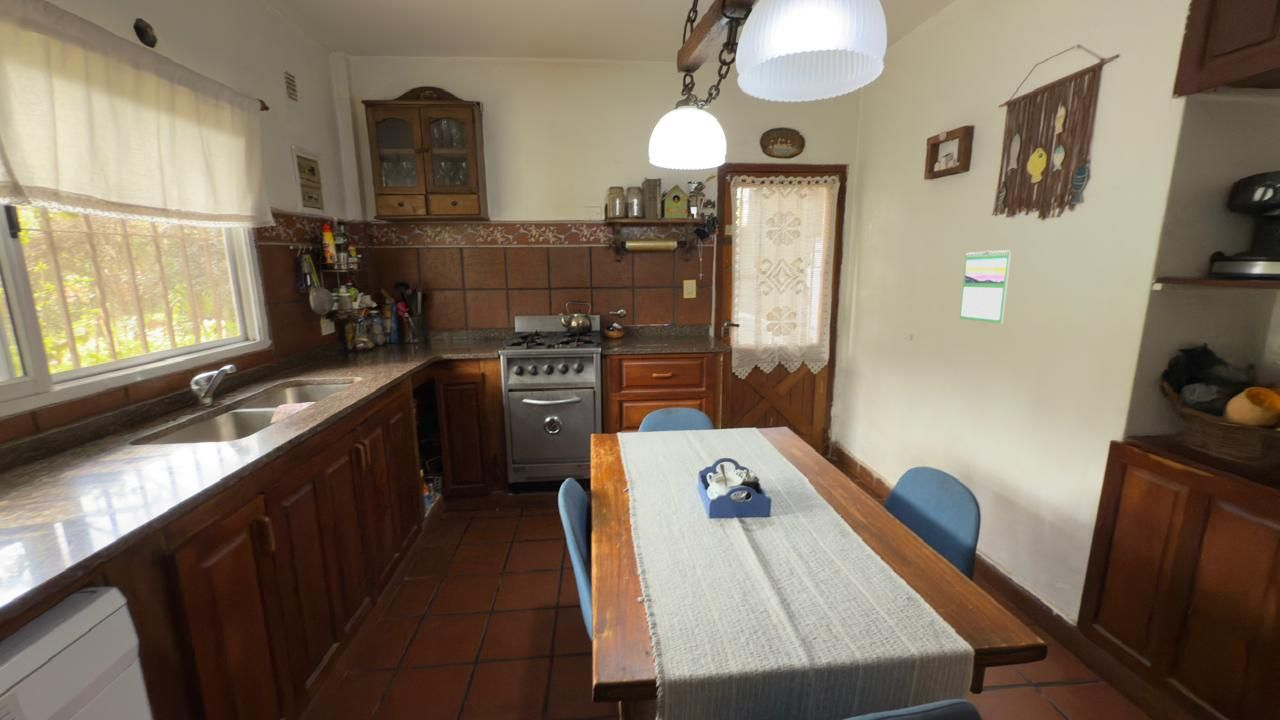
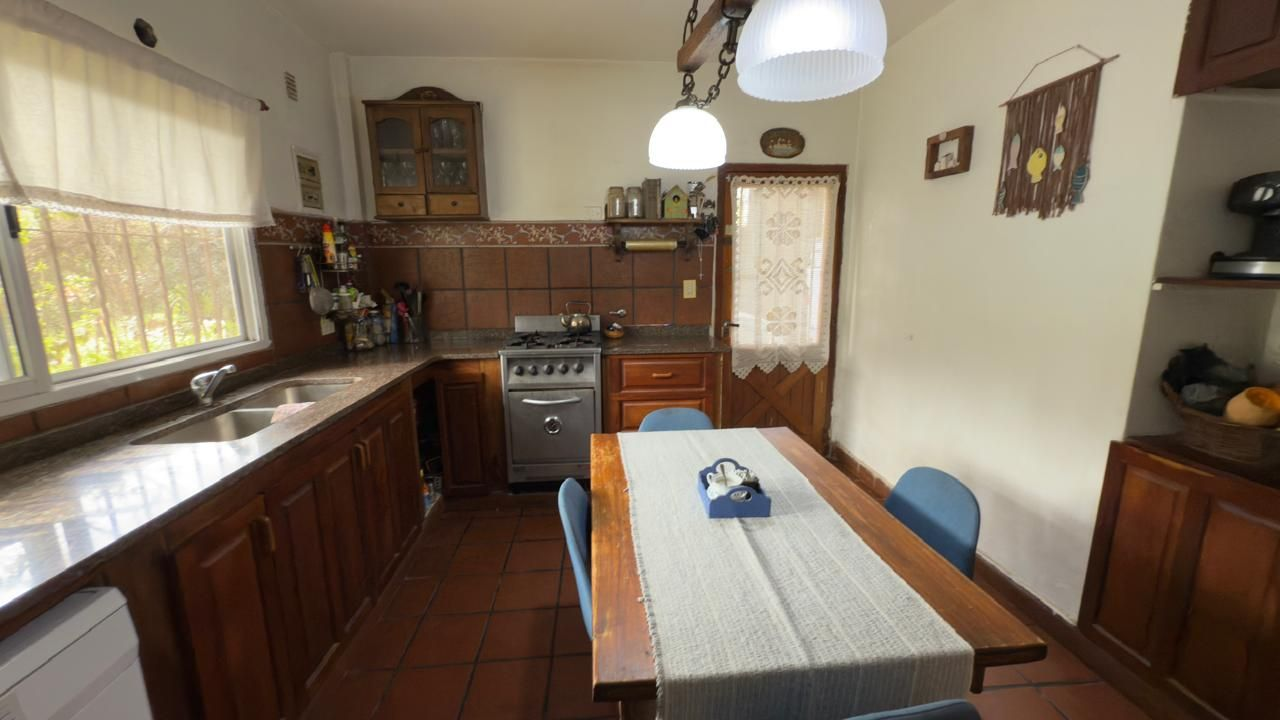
- calendar (983, 285)
